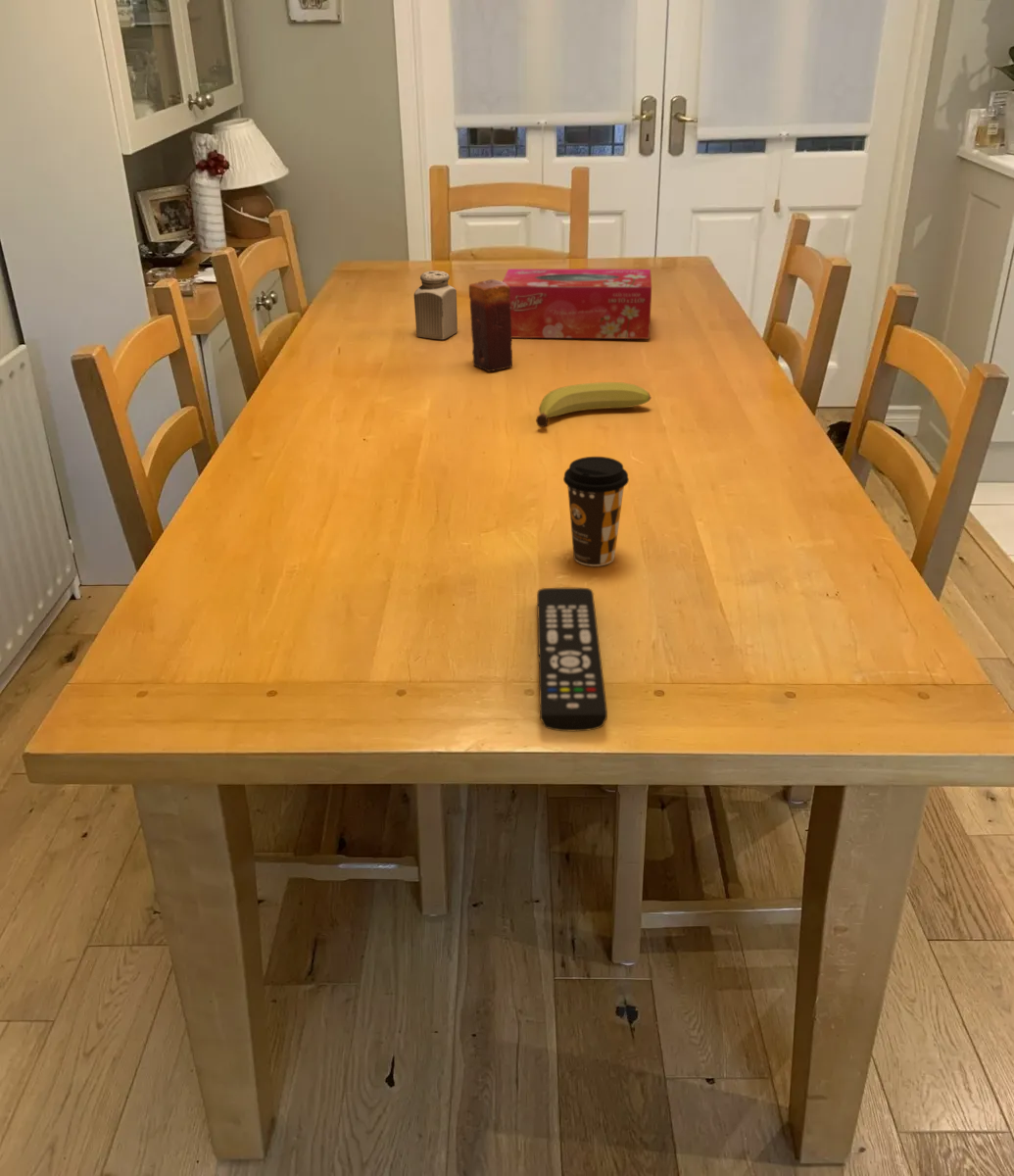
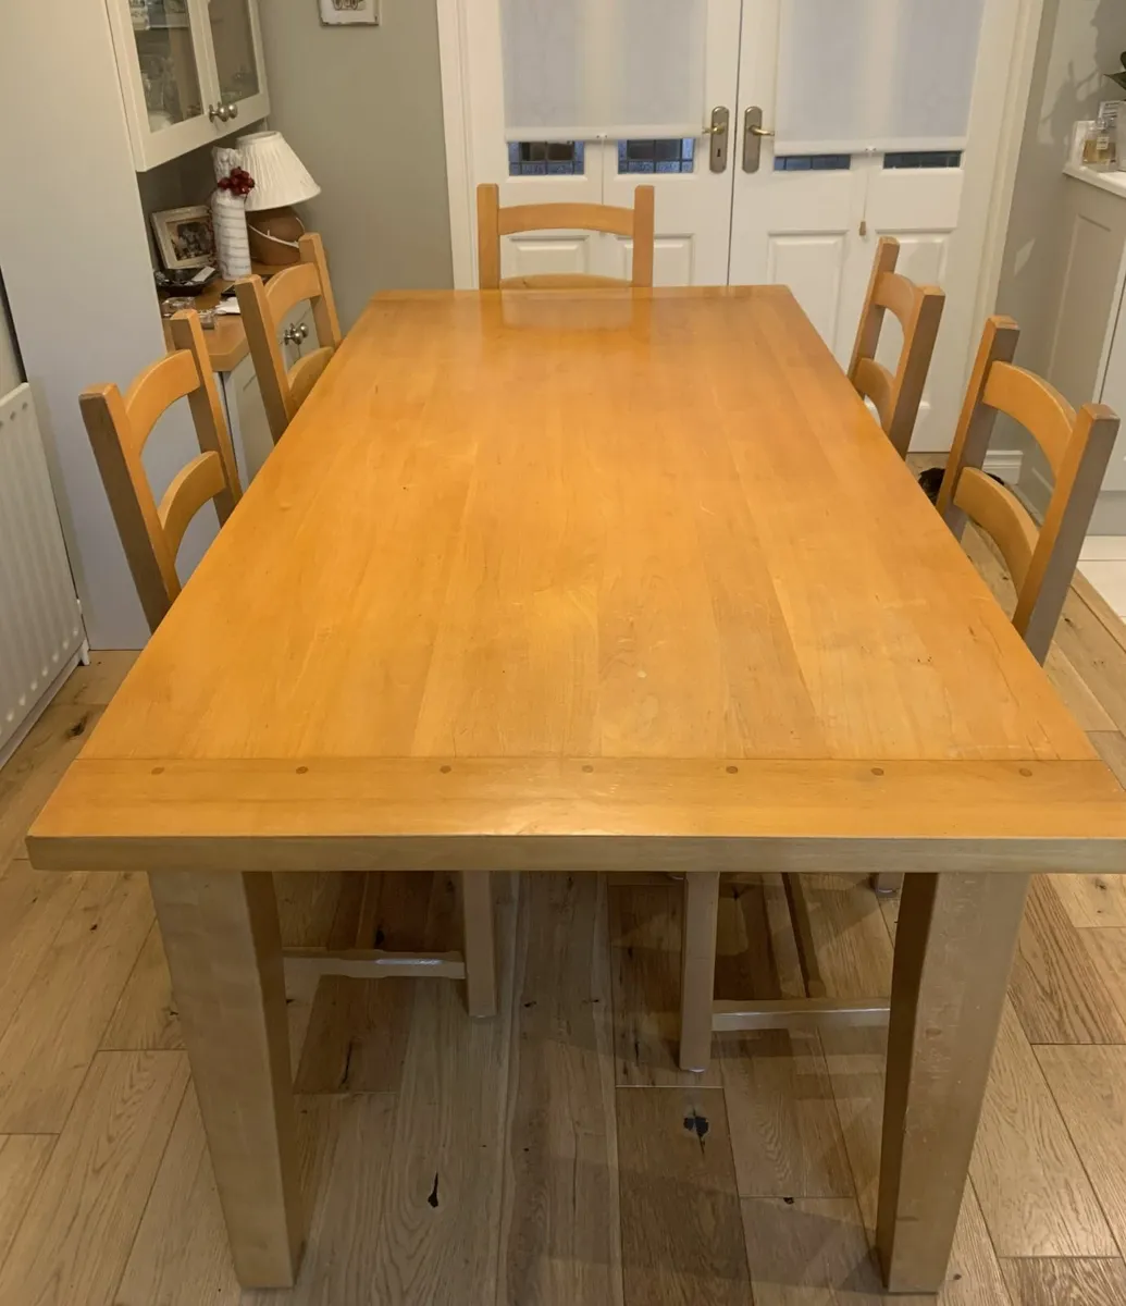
- remote control (568, 653)
- coffee cup (595, 512)
- fruit (592, 403)
- tissue box (576, 303)
- salt shaker (435, 304)
- candle (491, 325)
